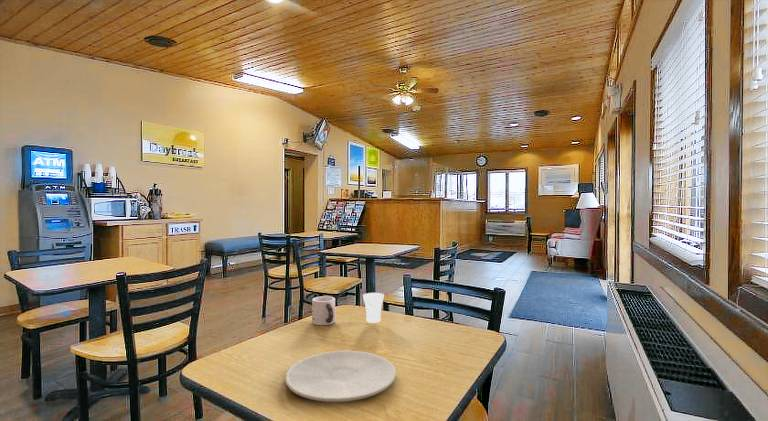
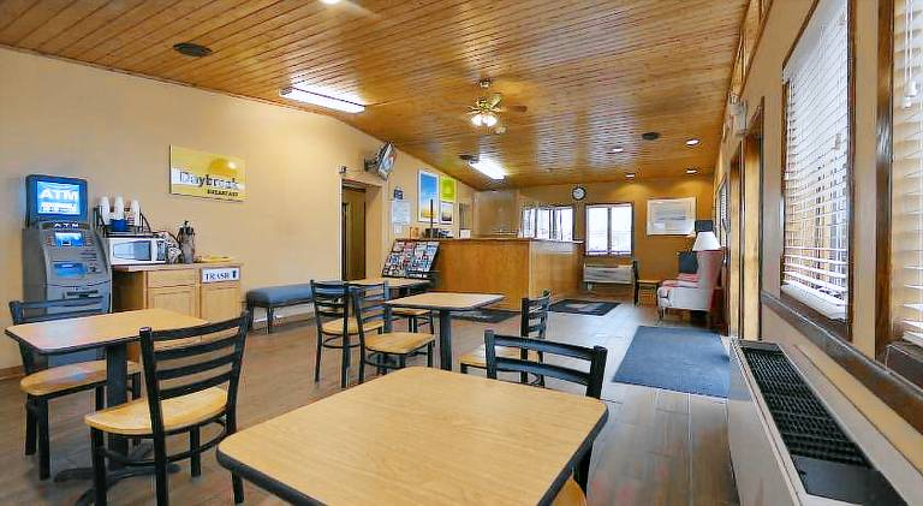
- cup (373, 307)
- plate (341, 374)
- mug (325, 311)
